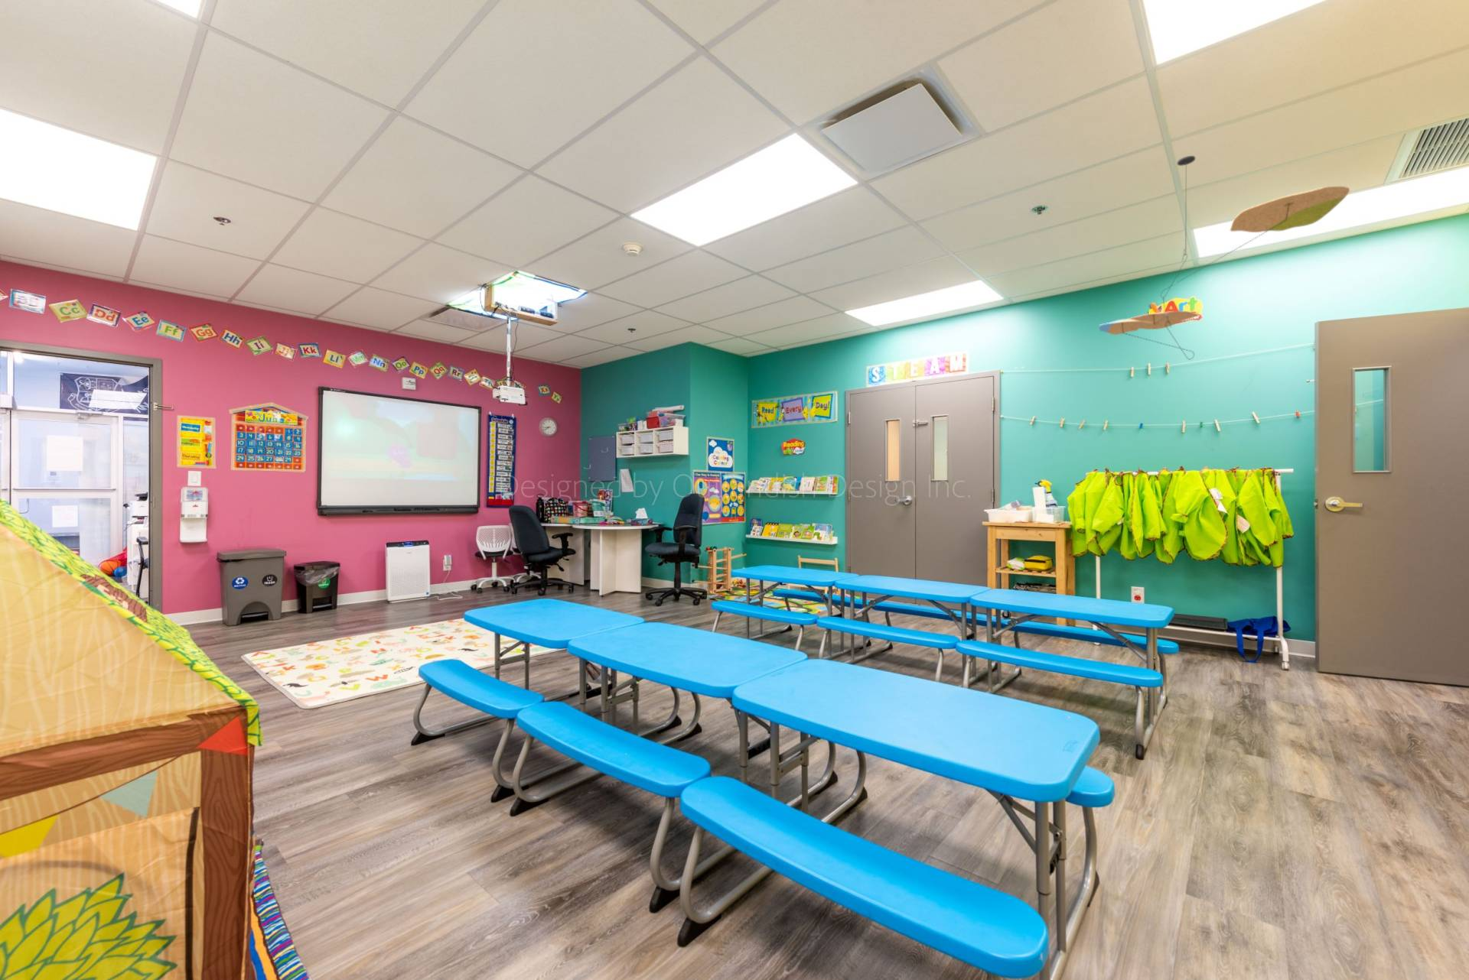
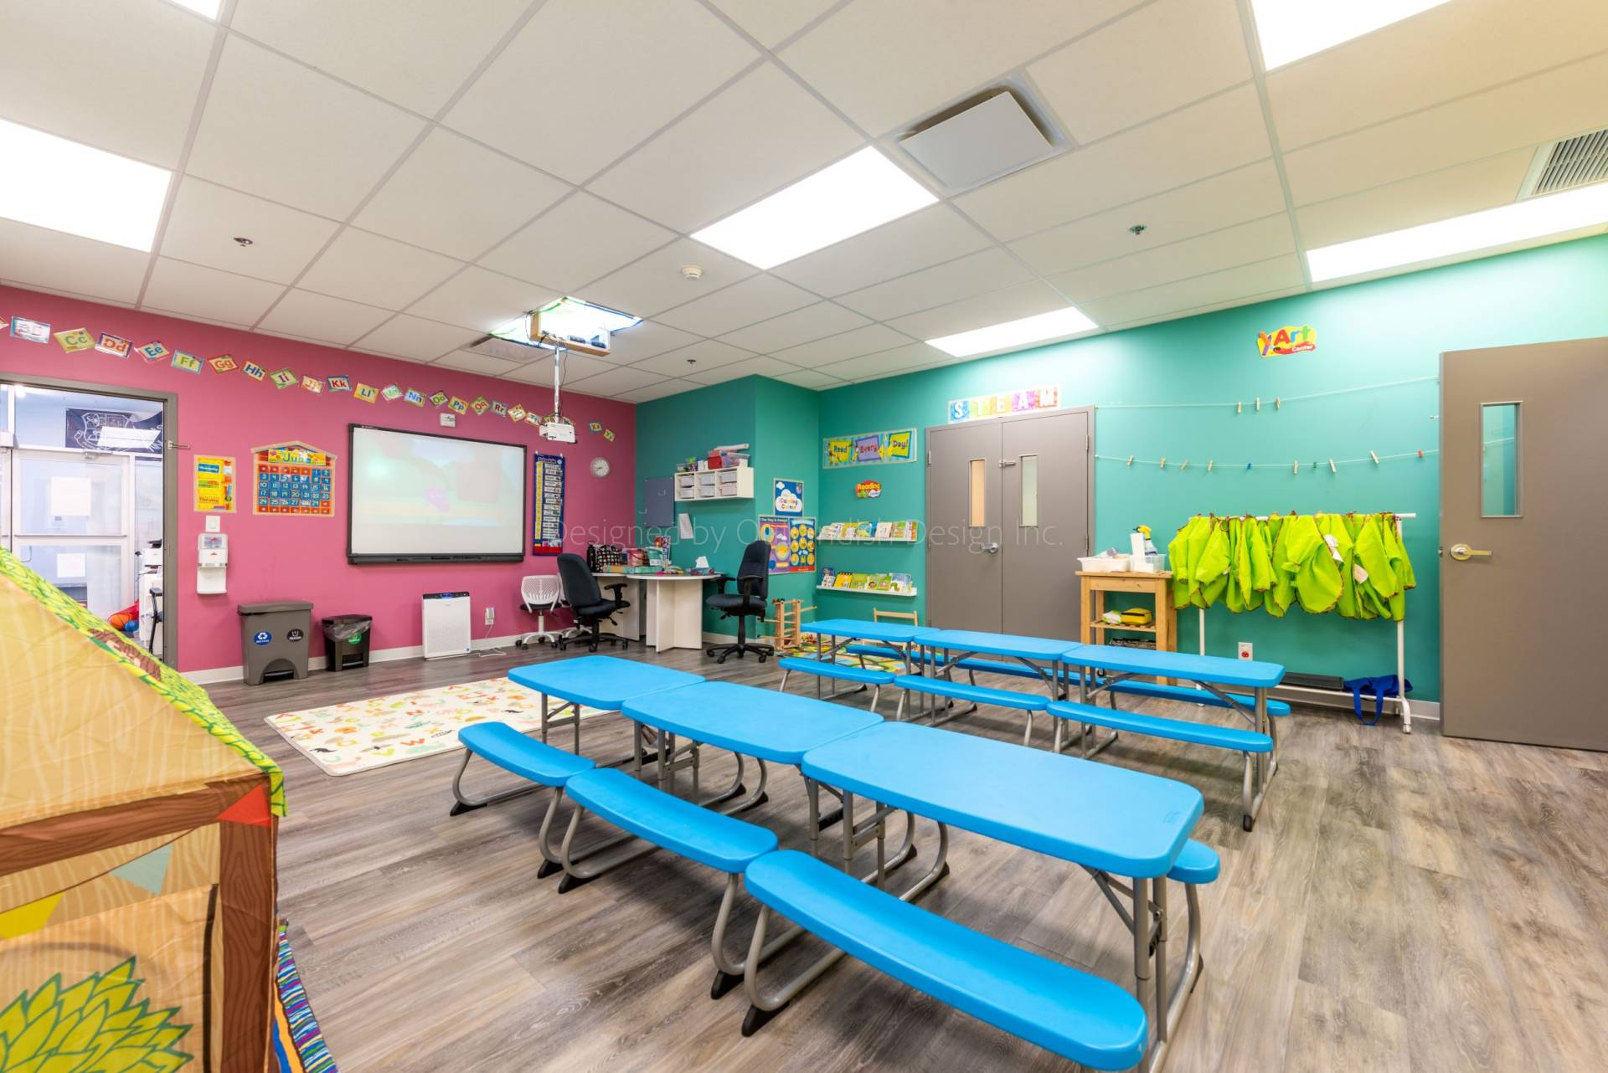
- ceiling mobile (1211, 262)
